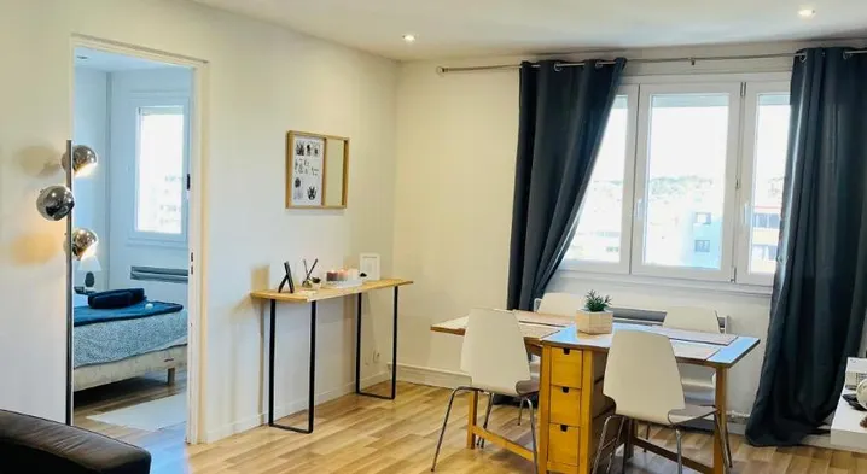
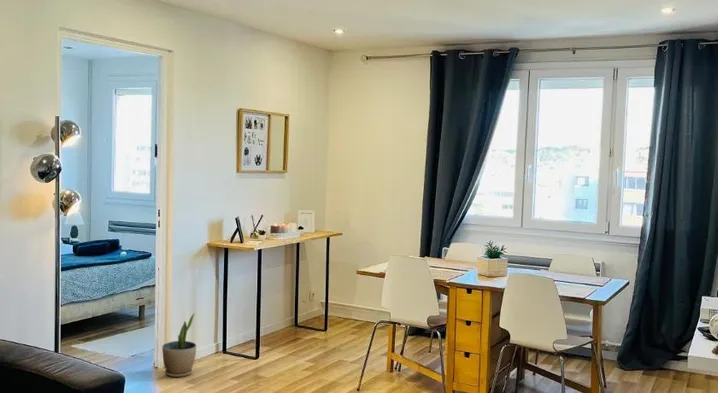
+ potted plant (179, 344)
